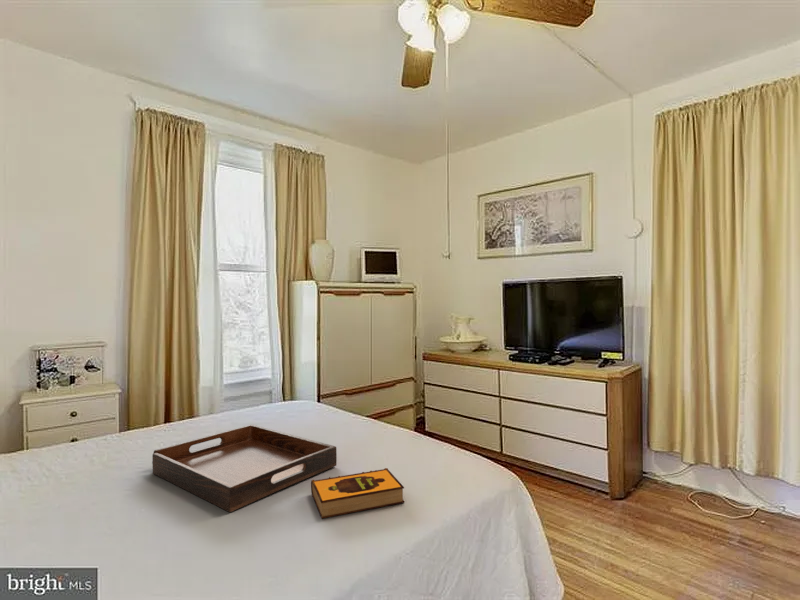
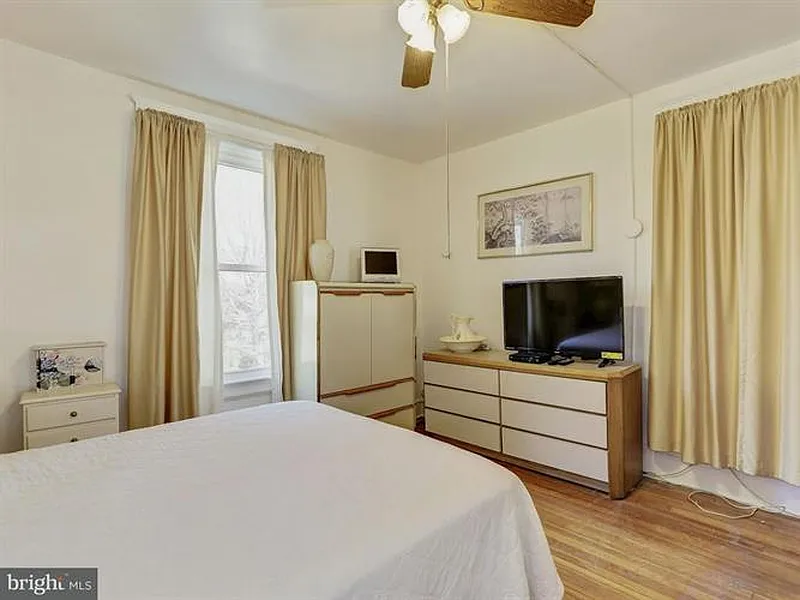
- serving tray (243, 458)
- hardback book (356, 489)
